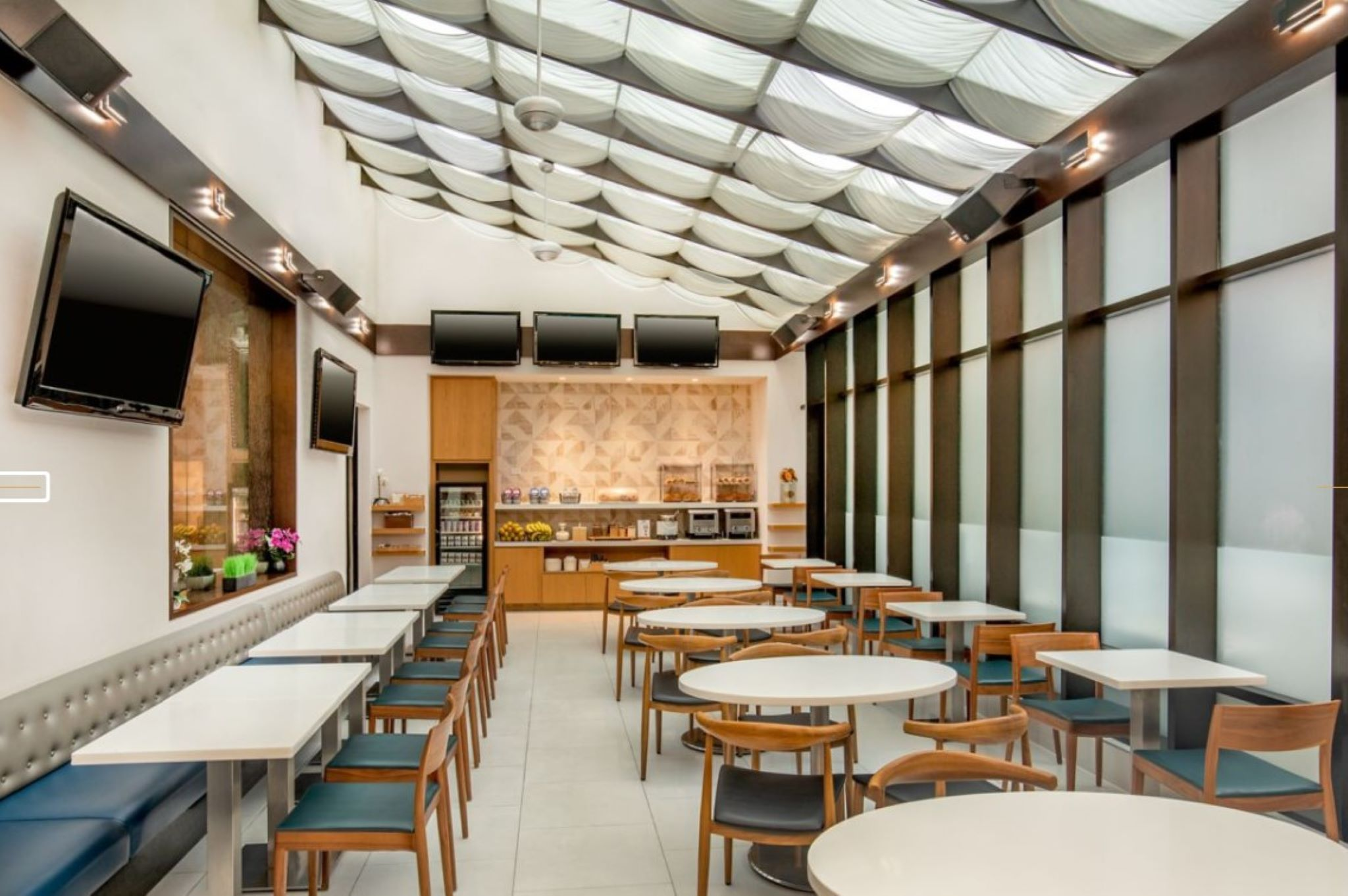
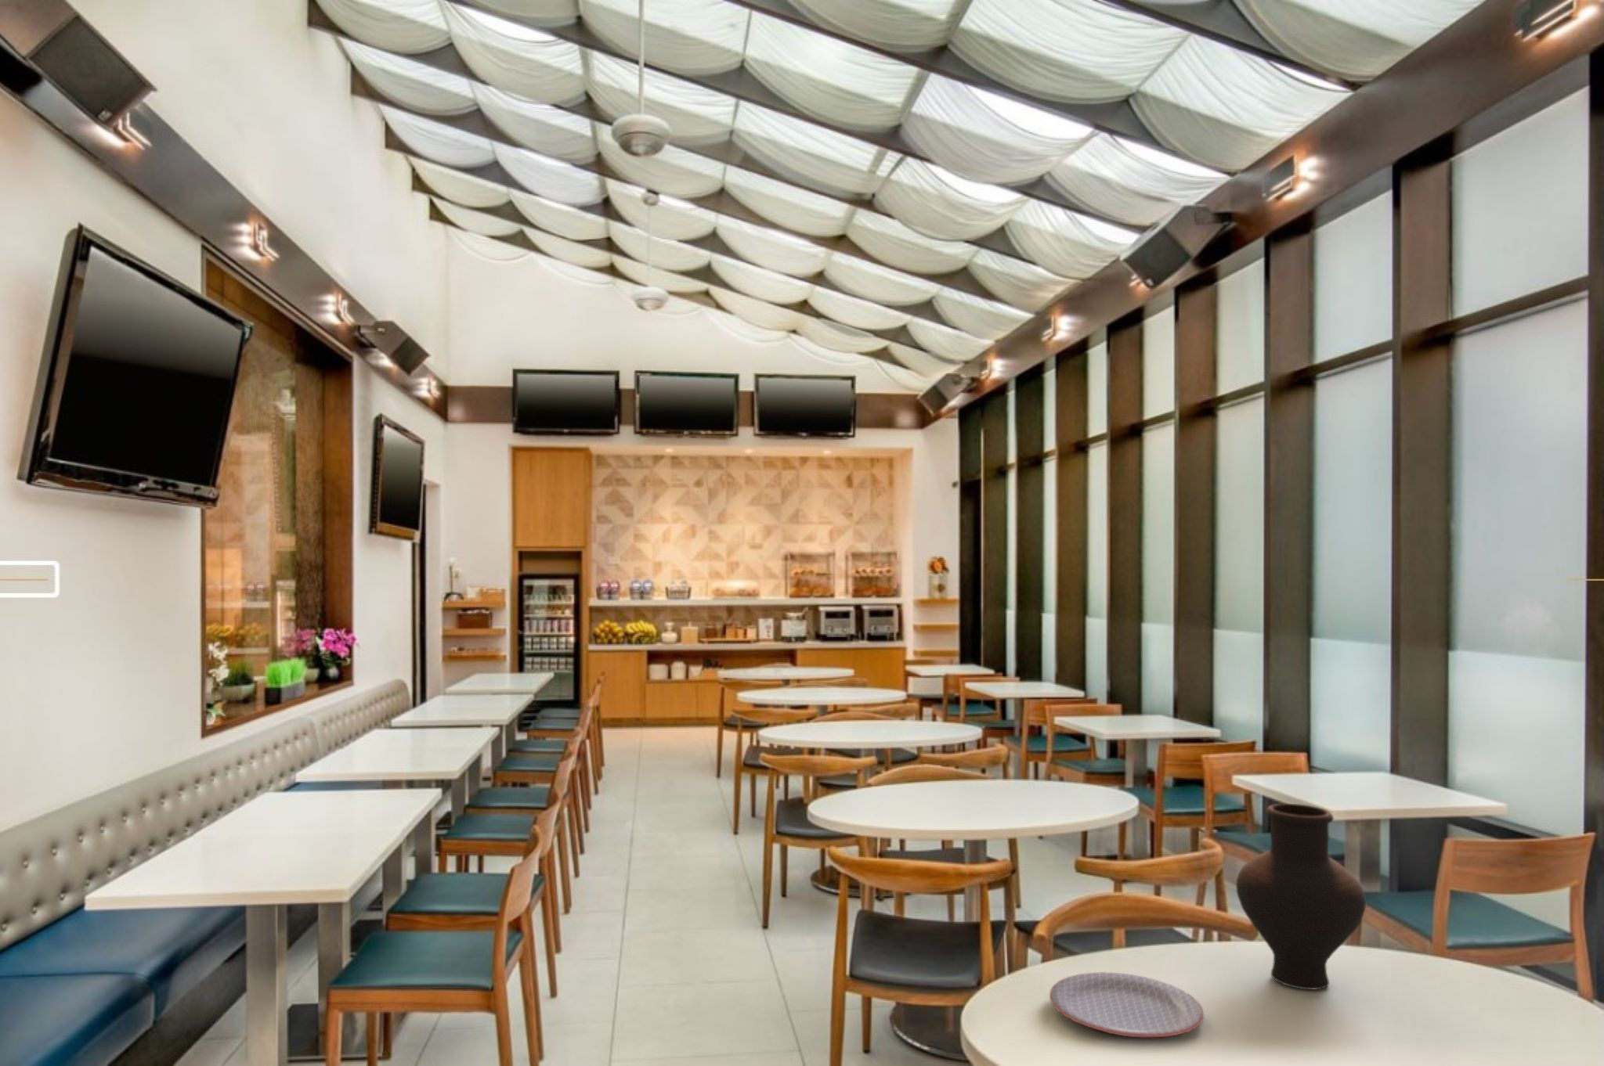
+ plate (1124, 1008)
+ vase (1299, 896)
